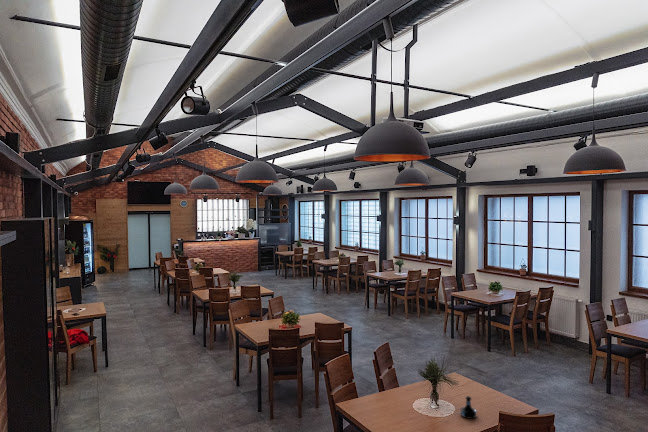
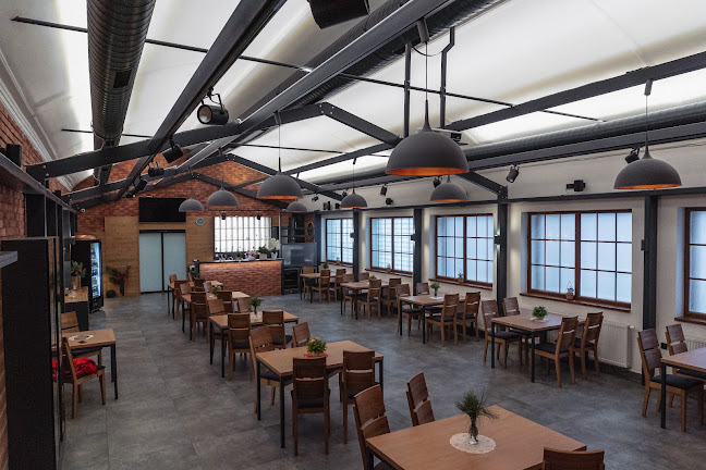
- tequila bottle (468, 406)
